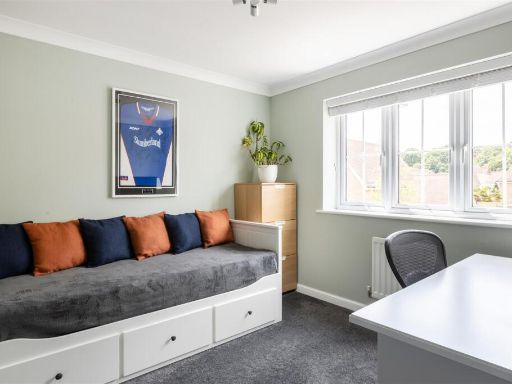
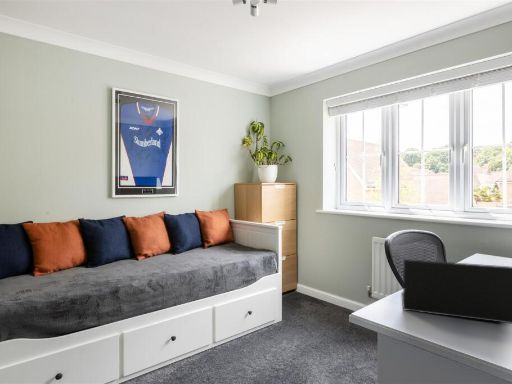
+ laptop (453, 281)
